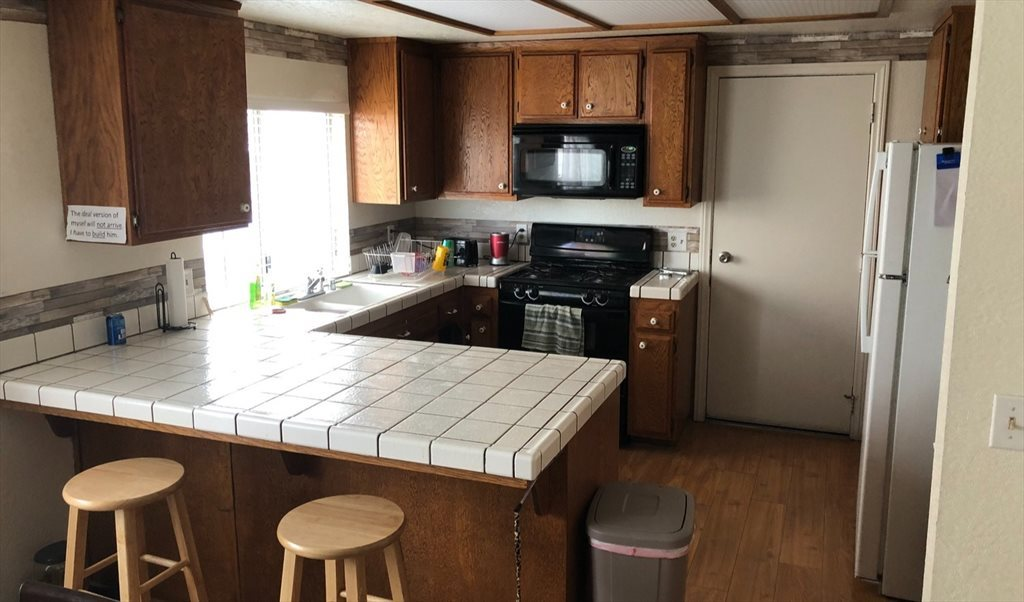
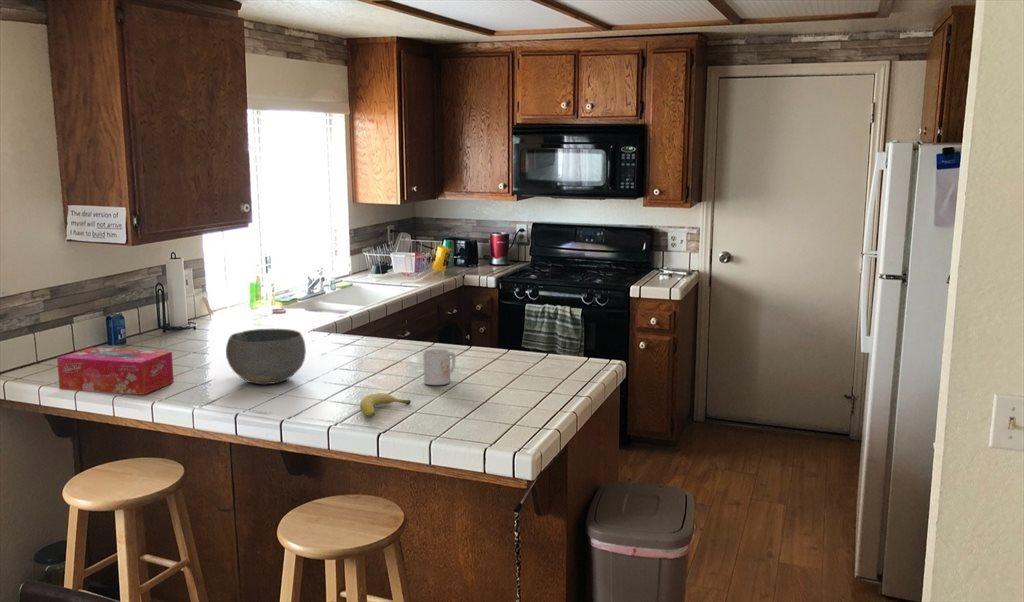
+ mug (441, 365)
+ fruit (380, 402)
+ bowl (266, 357)
+ tissue box (116, 370)
